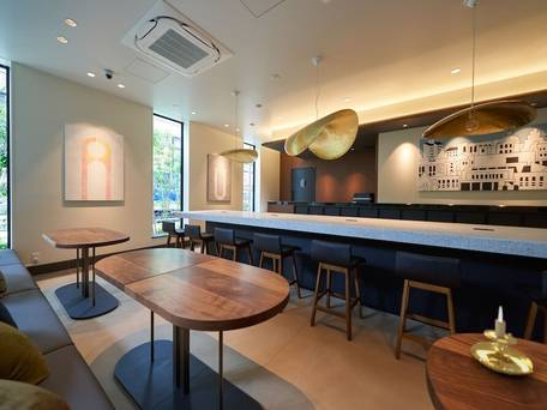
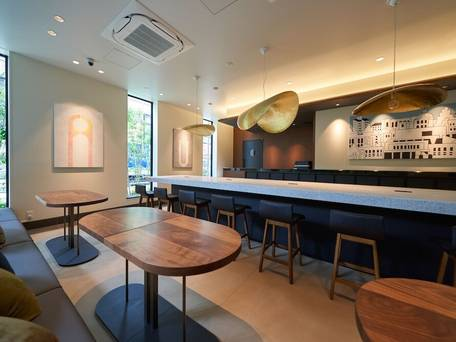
- candle holder (501, 332)
